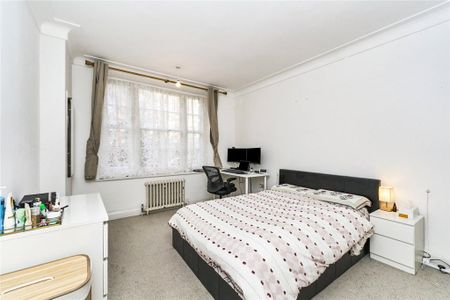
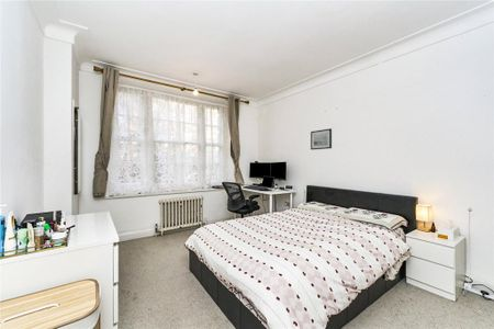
+ wall art (321, 139)
